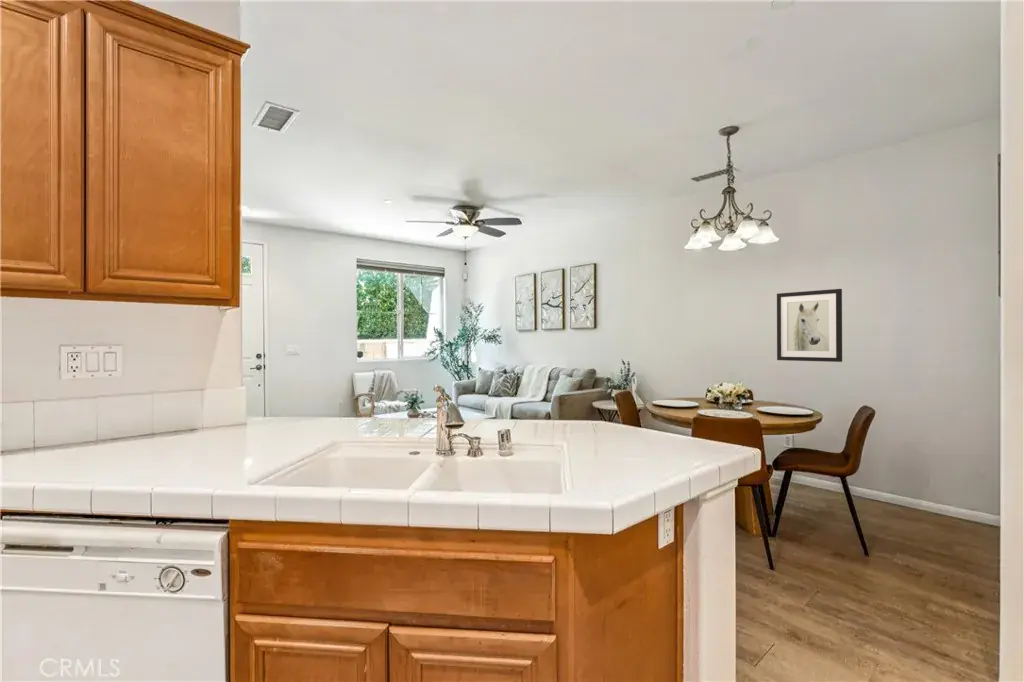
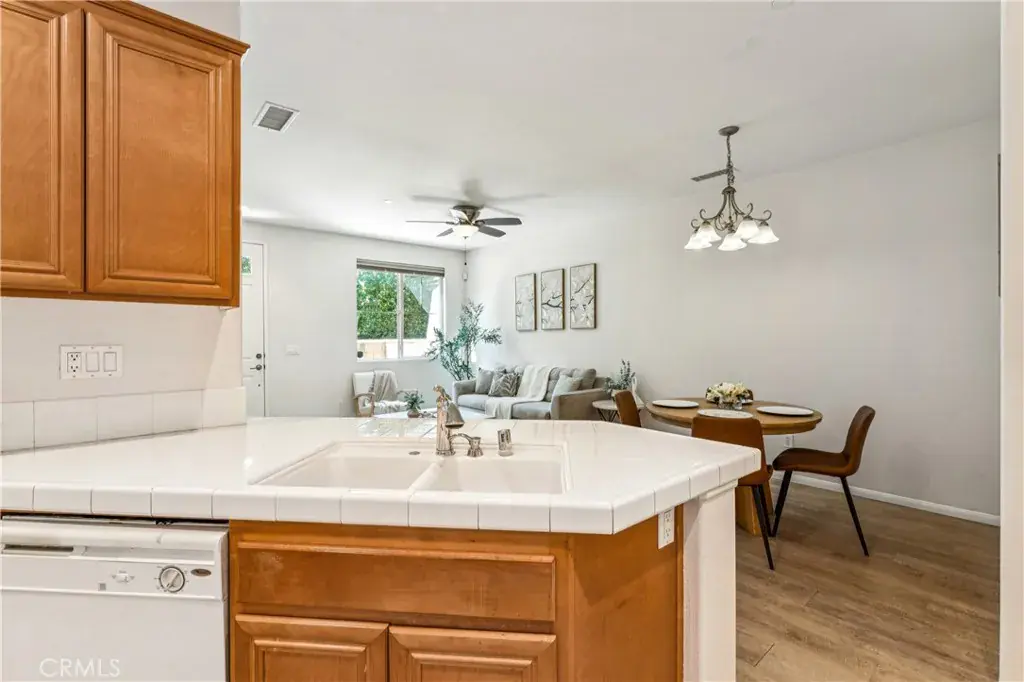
- wall art (808, 326)
